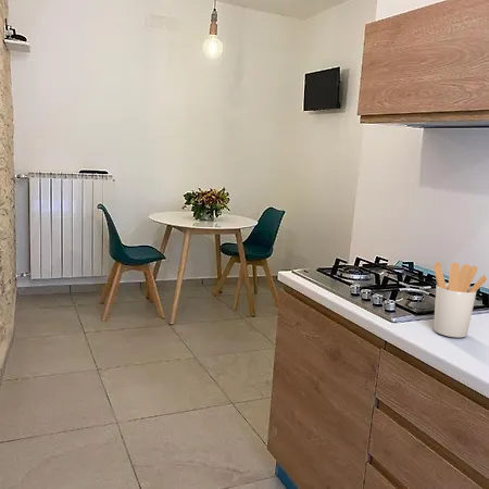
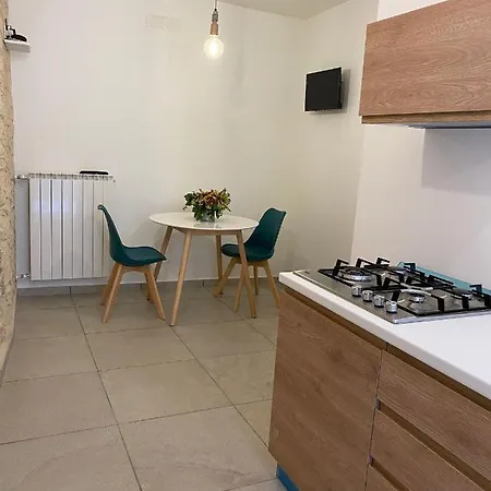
- utensil holder (455, 297)
